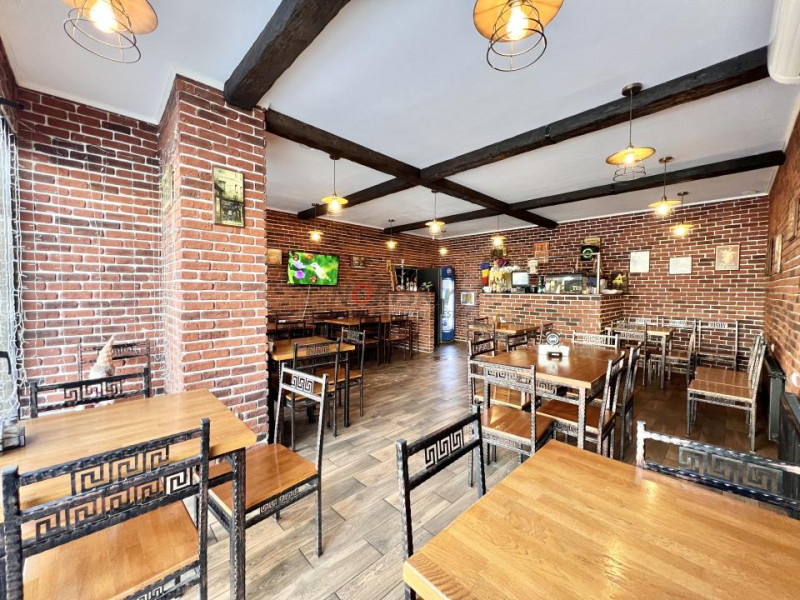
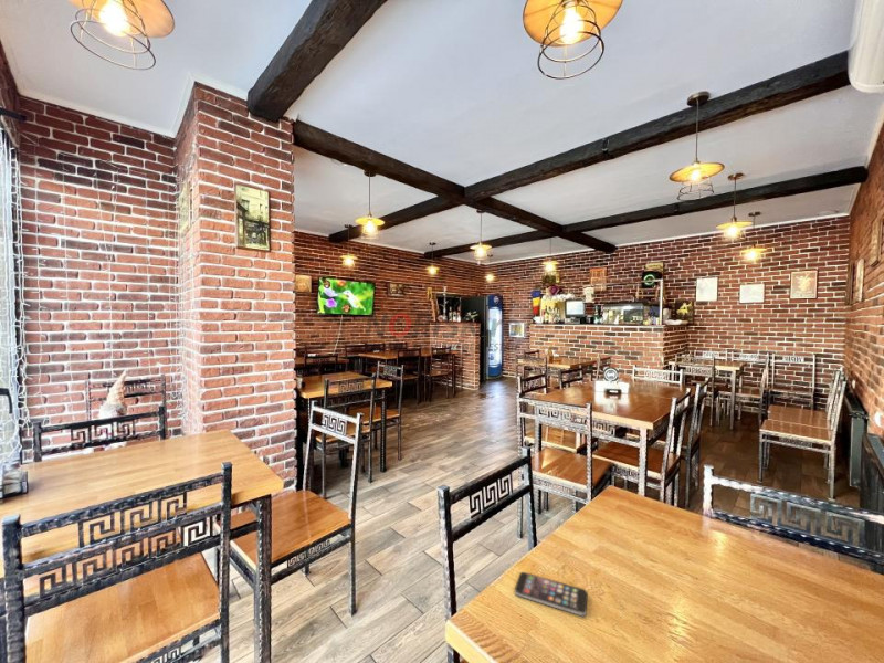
+ smartphone (550, 592)
